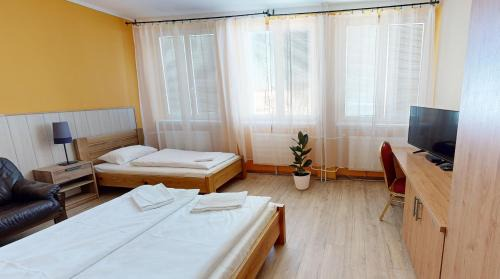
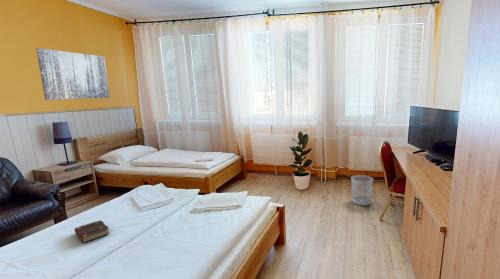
+ book (92, 230)
+ wastebasket (361, 190)
+ wall art (77, 76)
